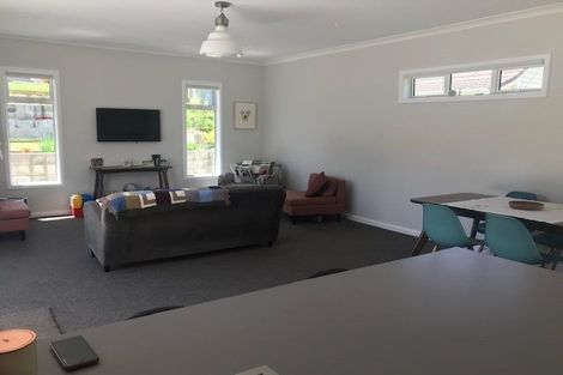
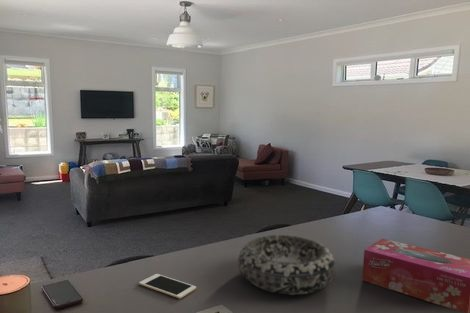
+ tissue box (419, 271)
+ cell phone (167, 285)
+ decorative bowl (286, 262)
